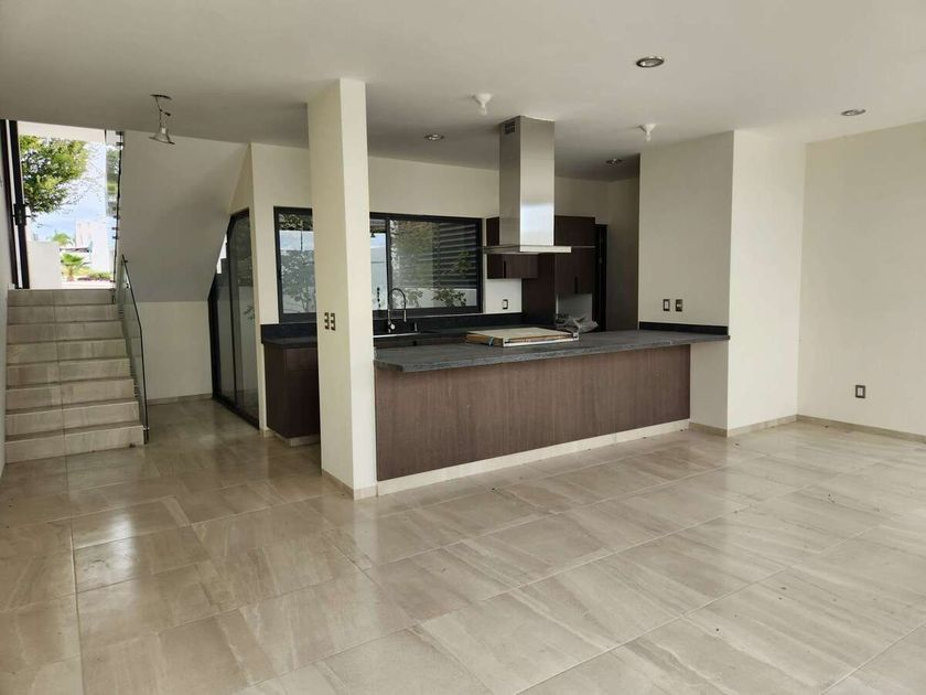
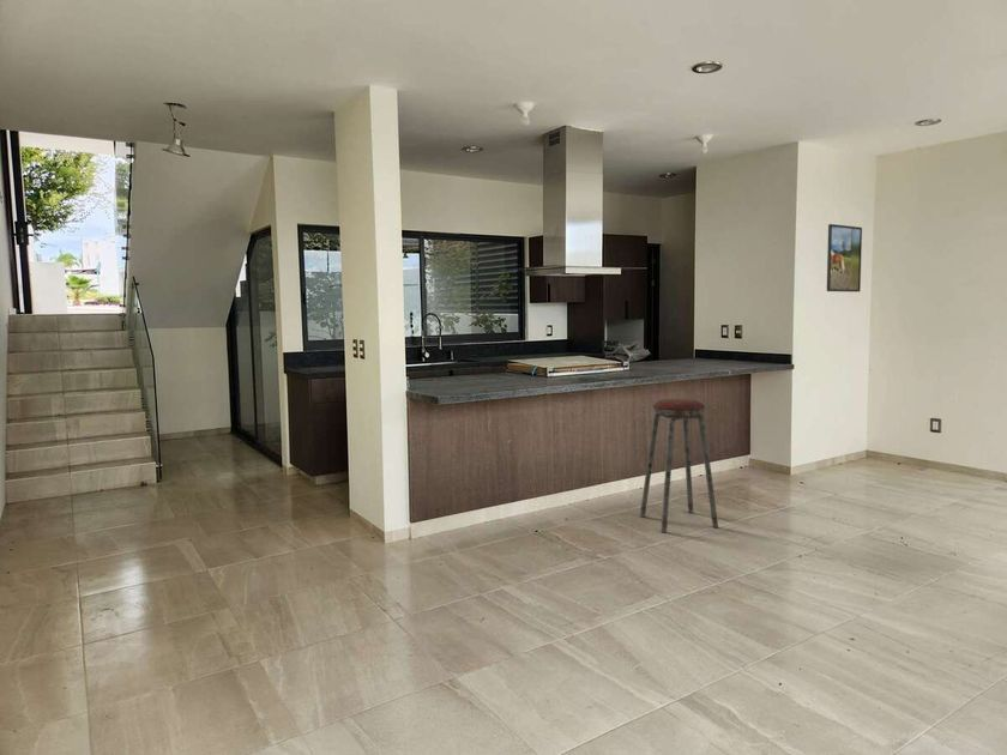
+ music stool (685, 459)
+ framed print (844, 259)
